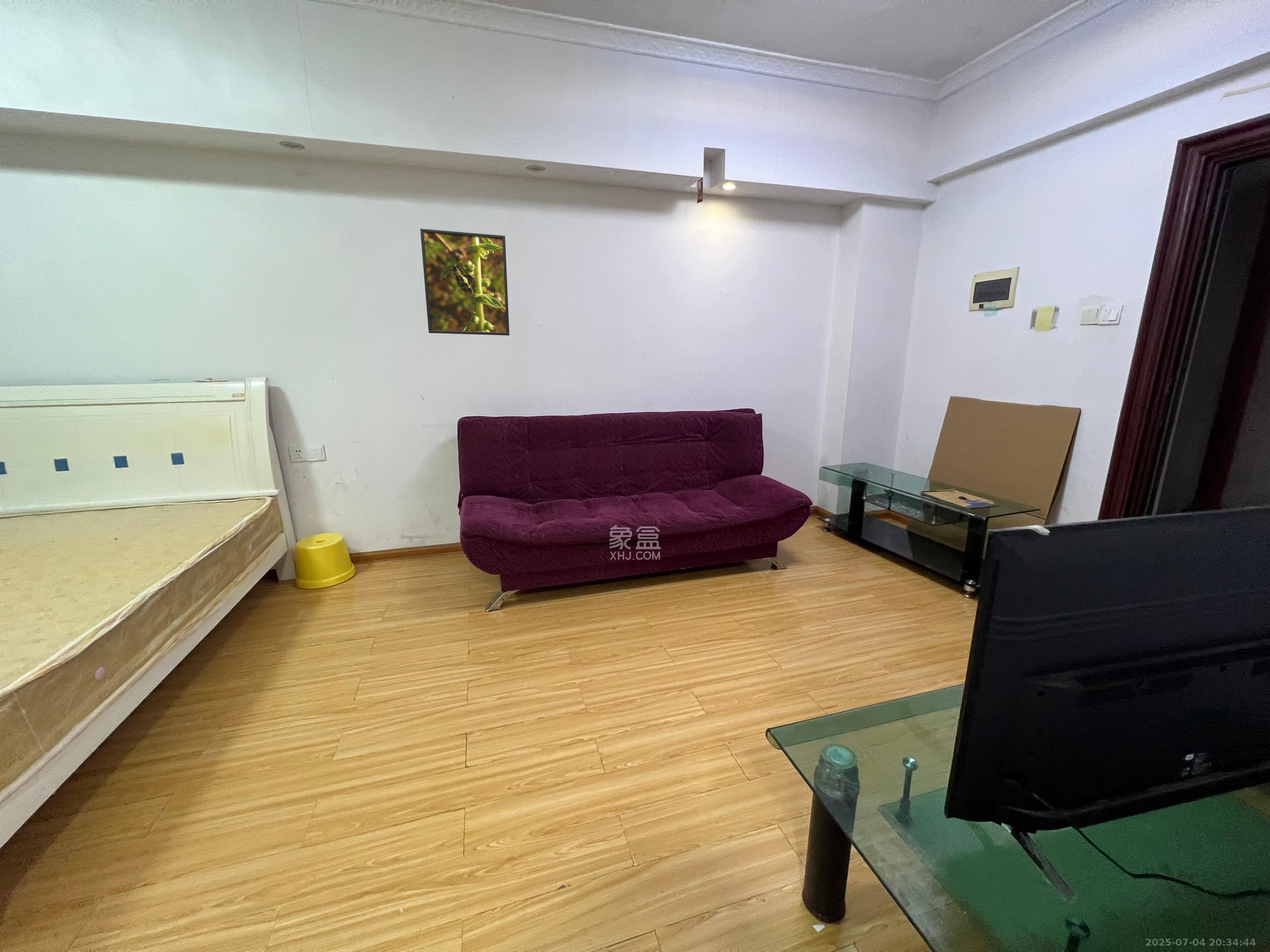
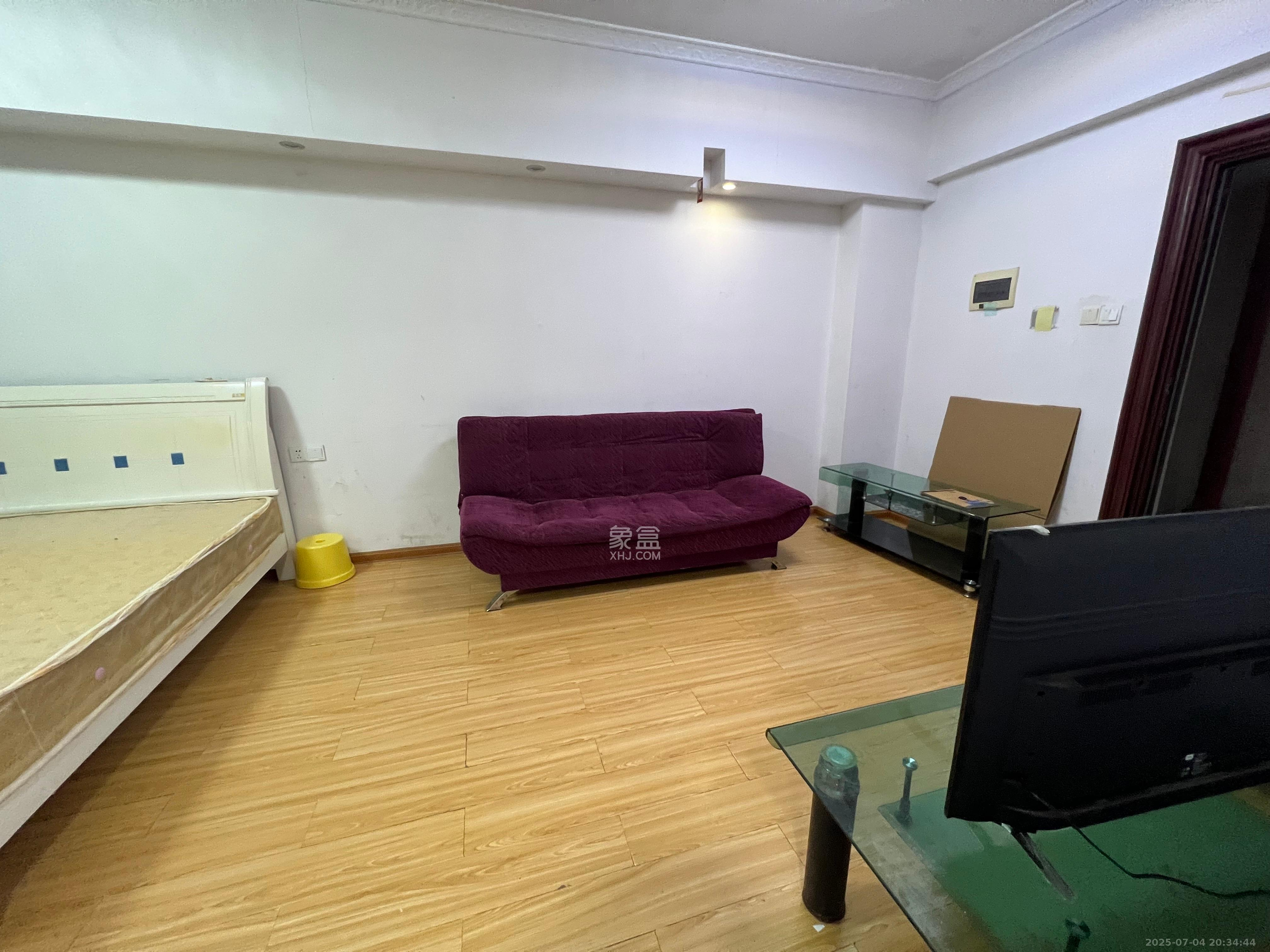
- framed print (467, 284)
